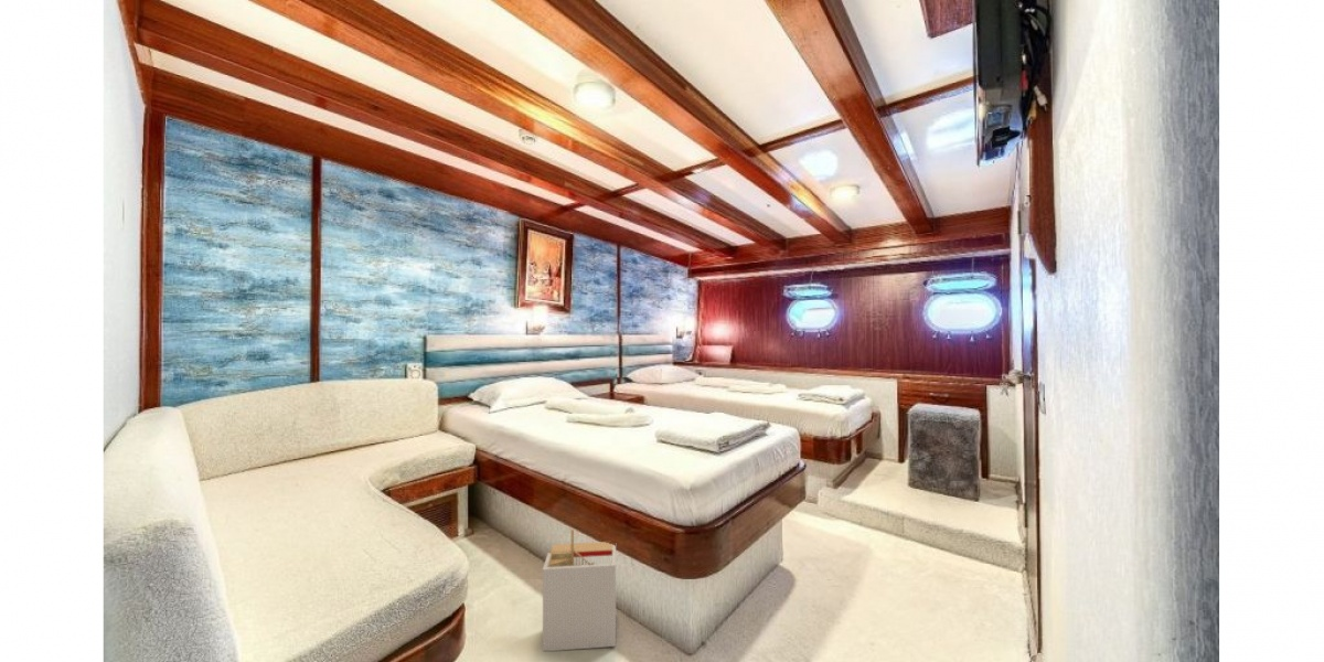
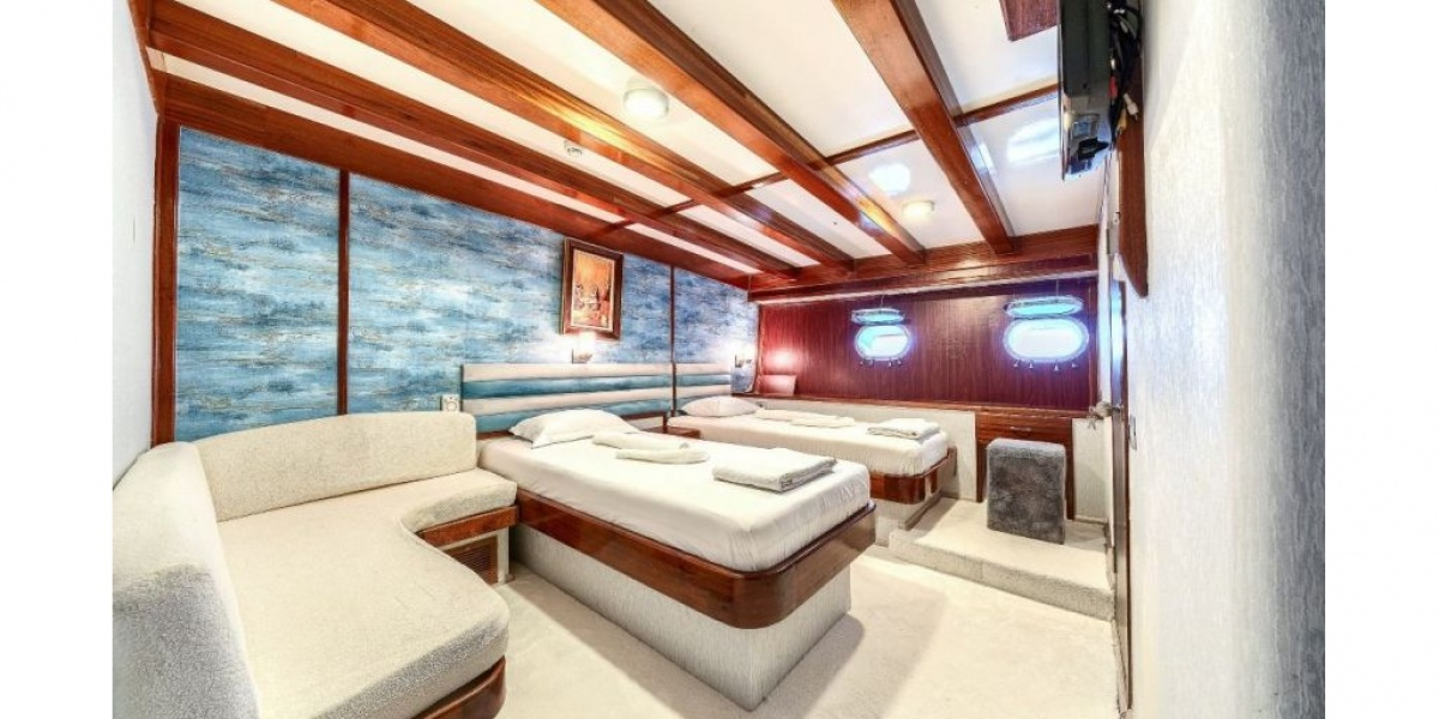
- storage bin (581, 580)
